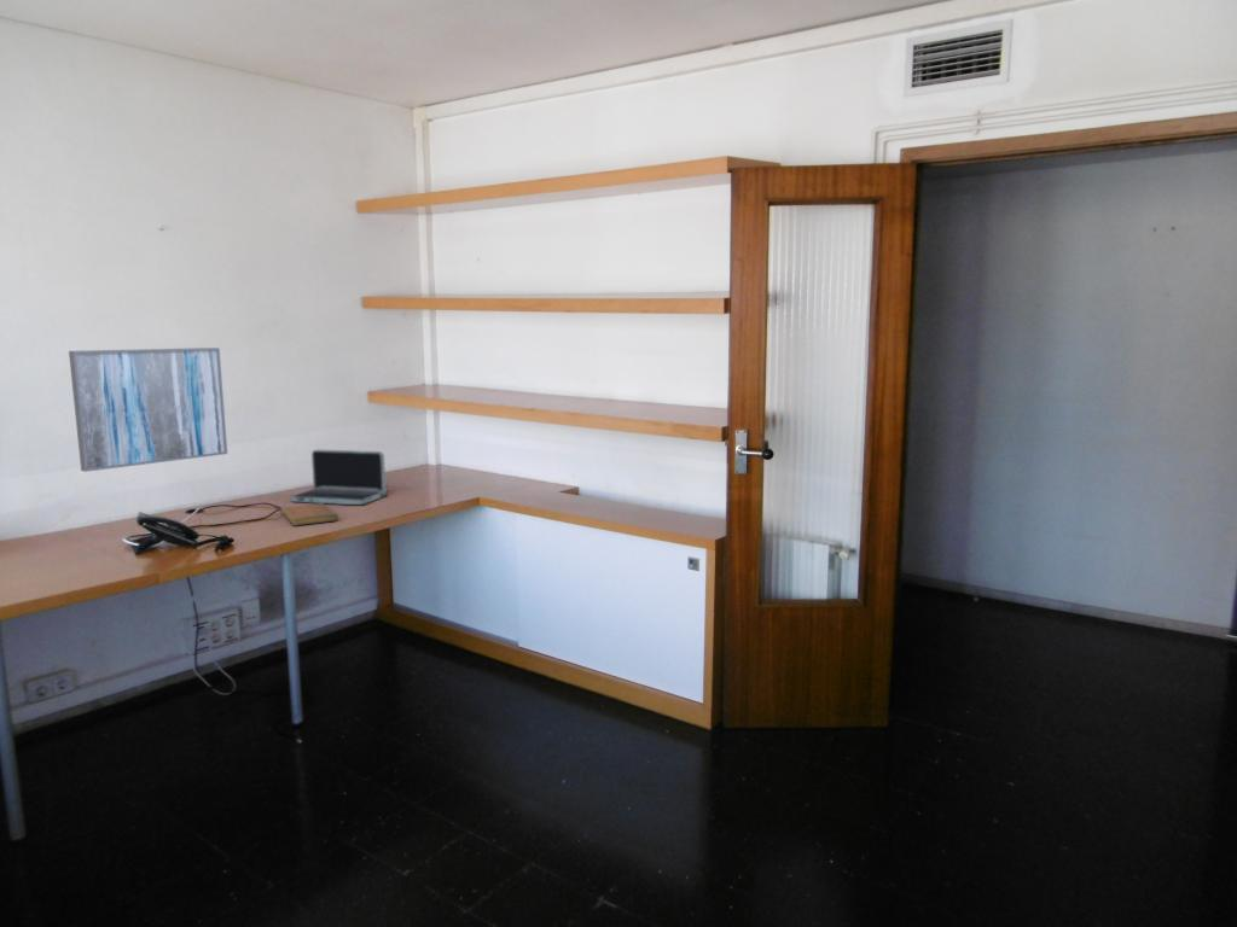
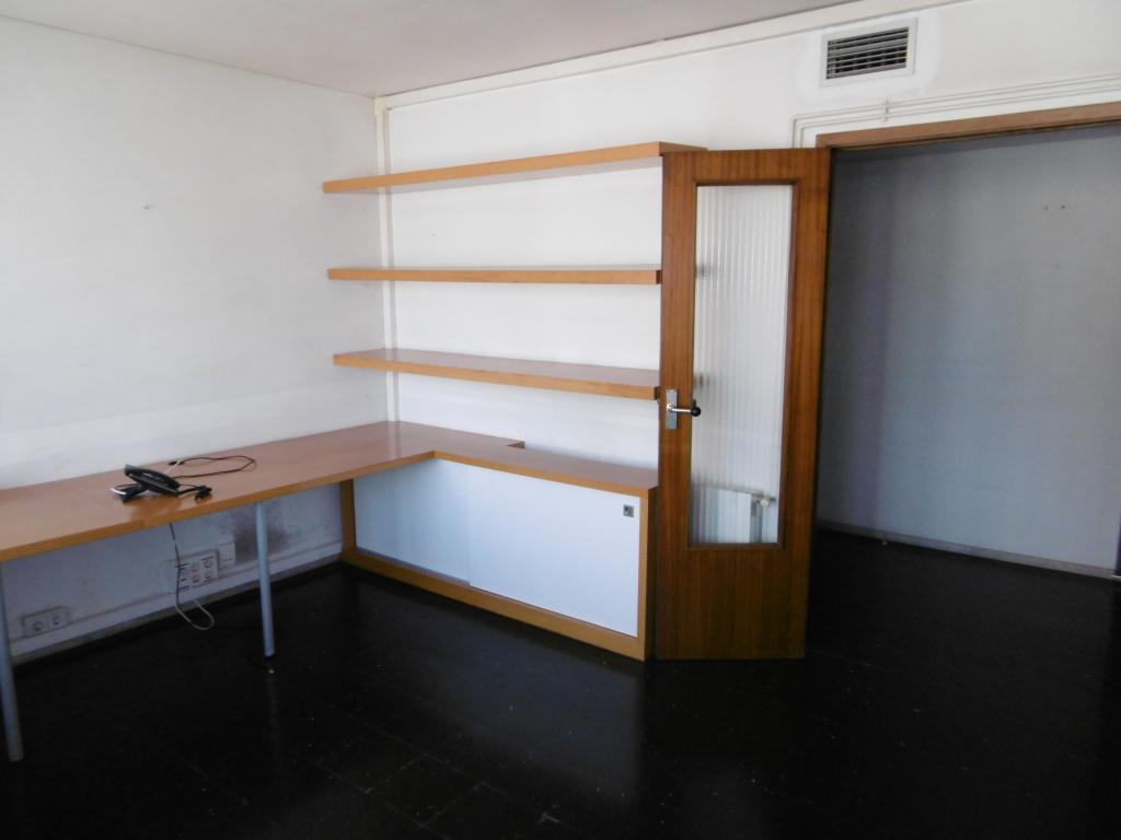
- laptop (337, 474)
- notebook (309, 513)
- wall art (153, 406)
